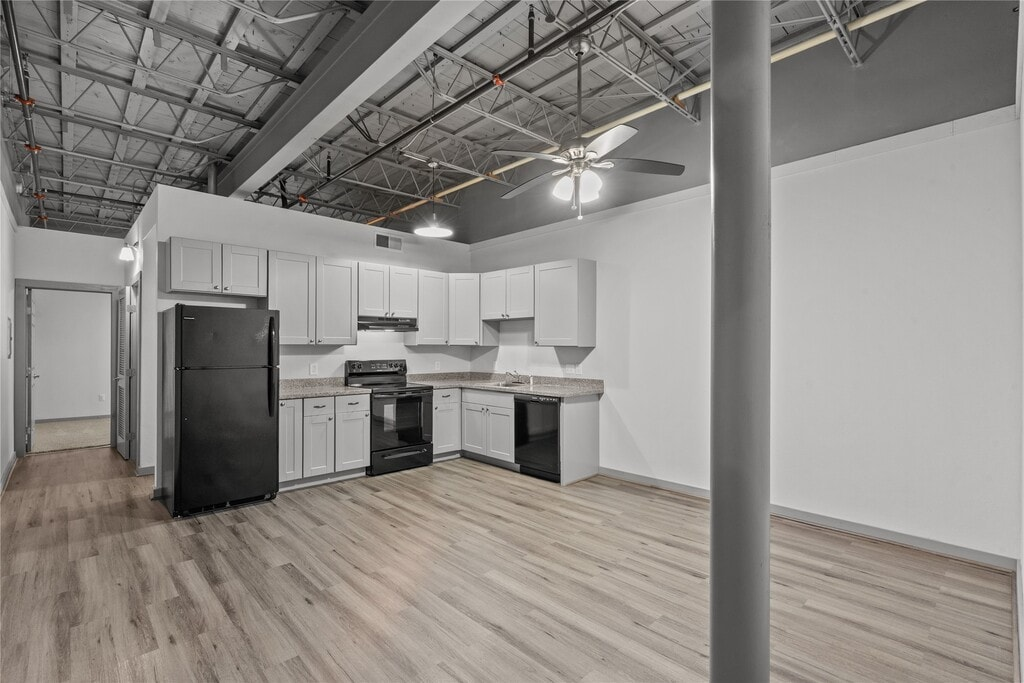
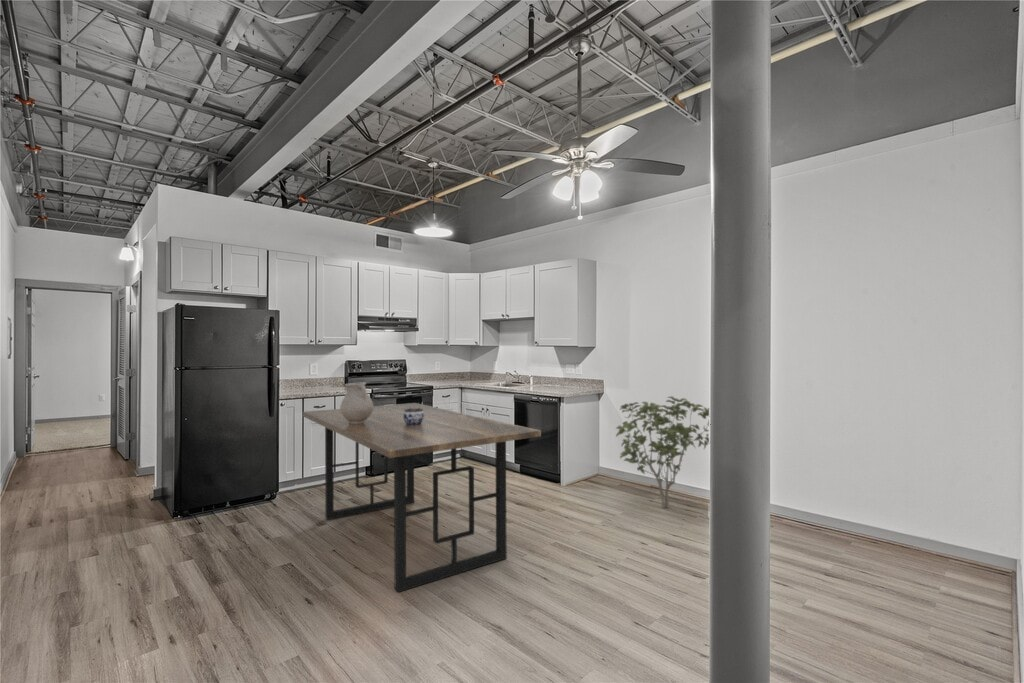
+ jar (413, 416)
+ vase (356, 402)
+ dining table (405, 478)
+ shrub (666, 451)
